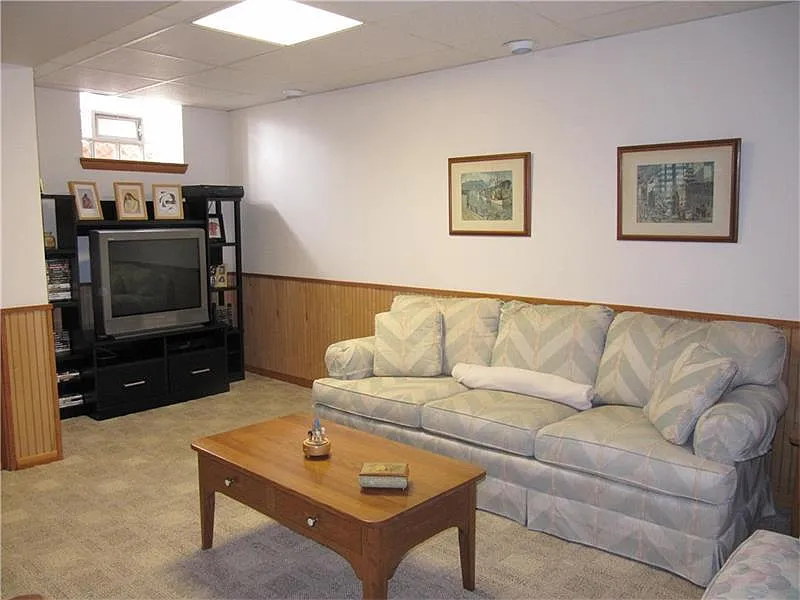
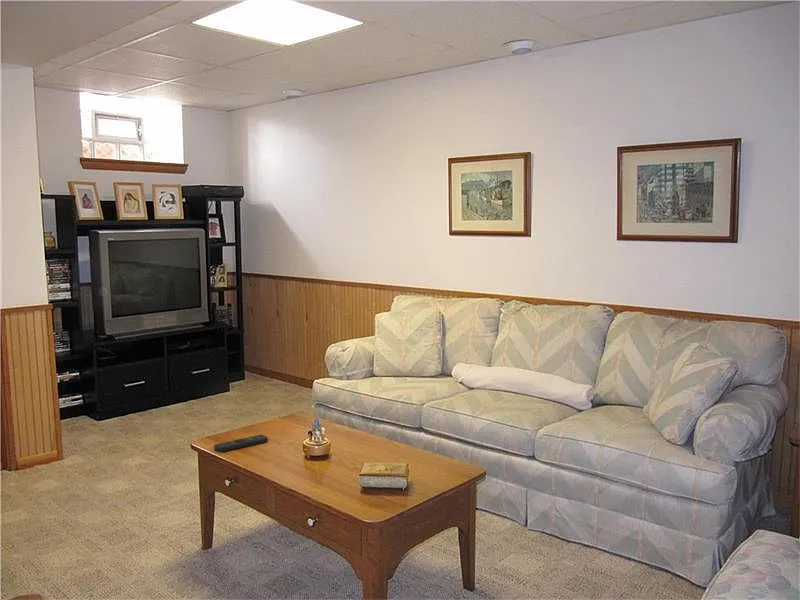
+ remote control (241, 442)
